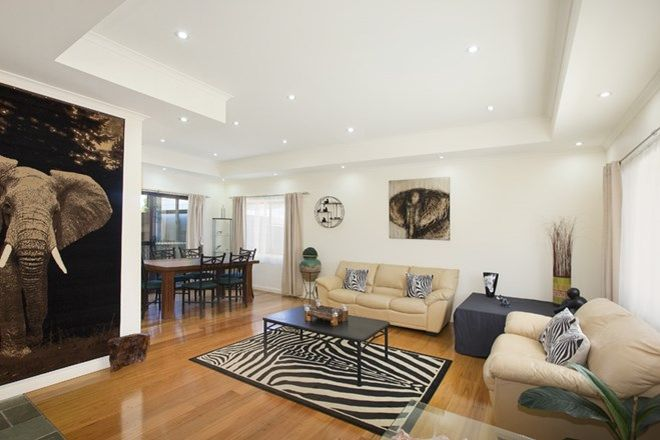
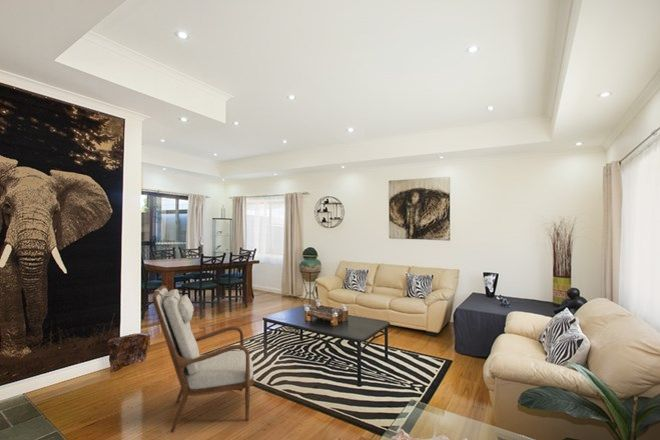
+ armchair (205, 354)
